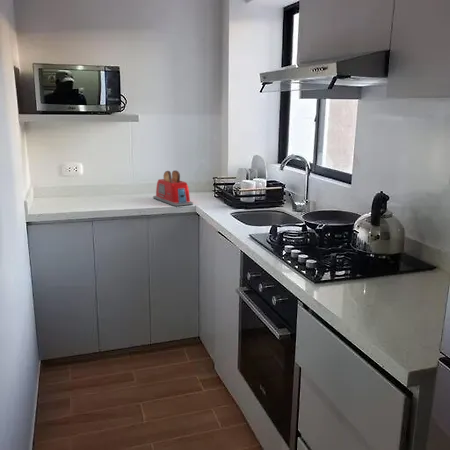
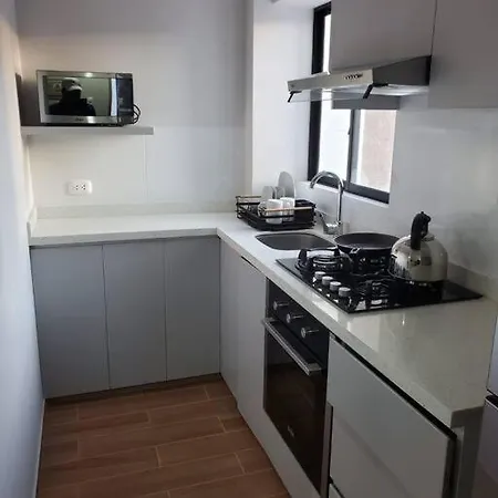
- toaster (172, 185)
